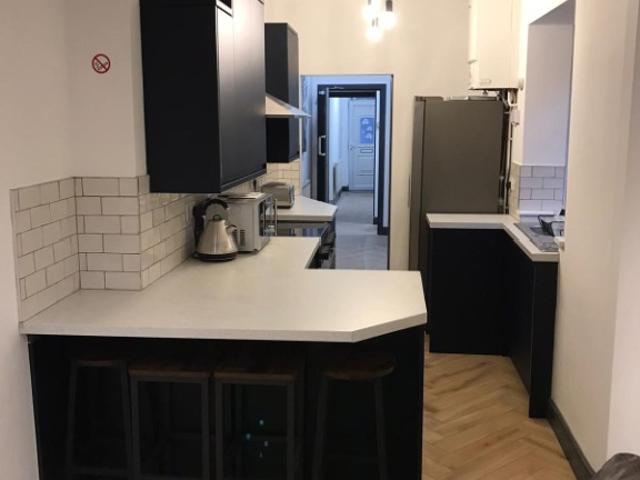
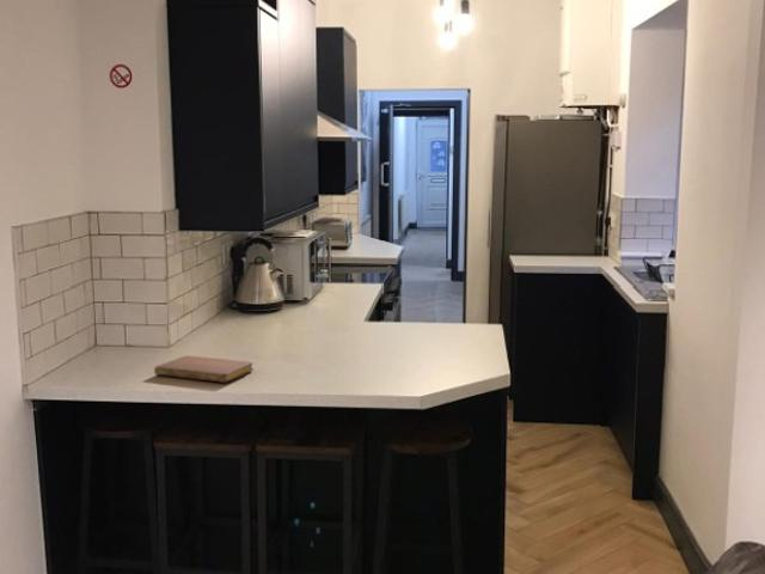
+ notebook (204, 368)
